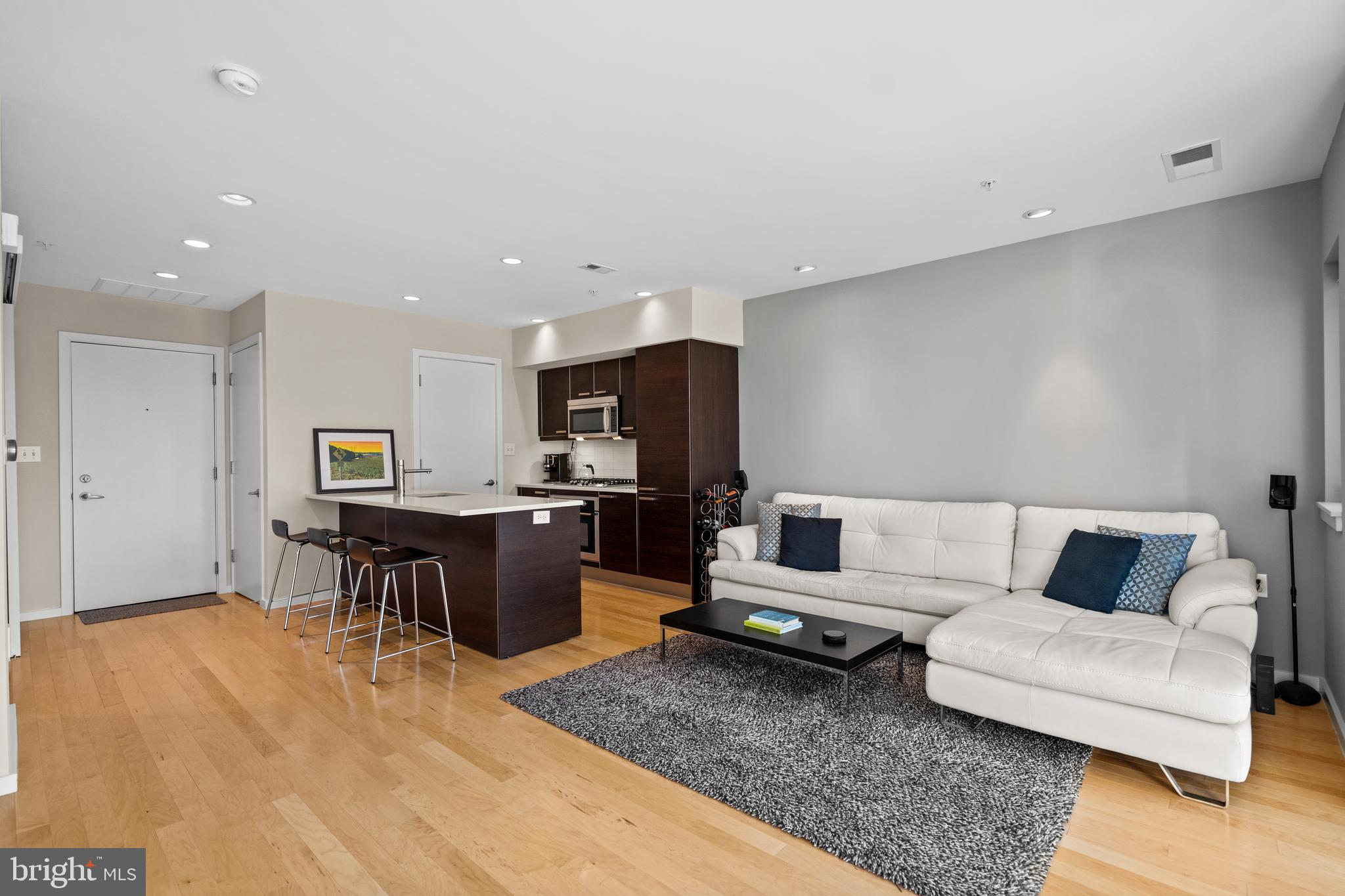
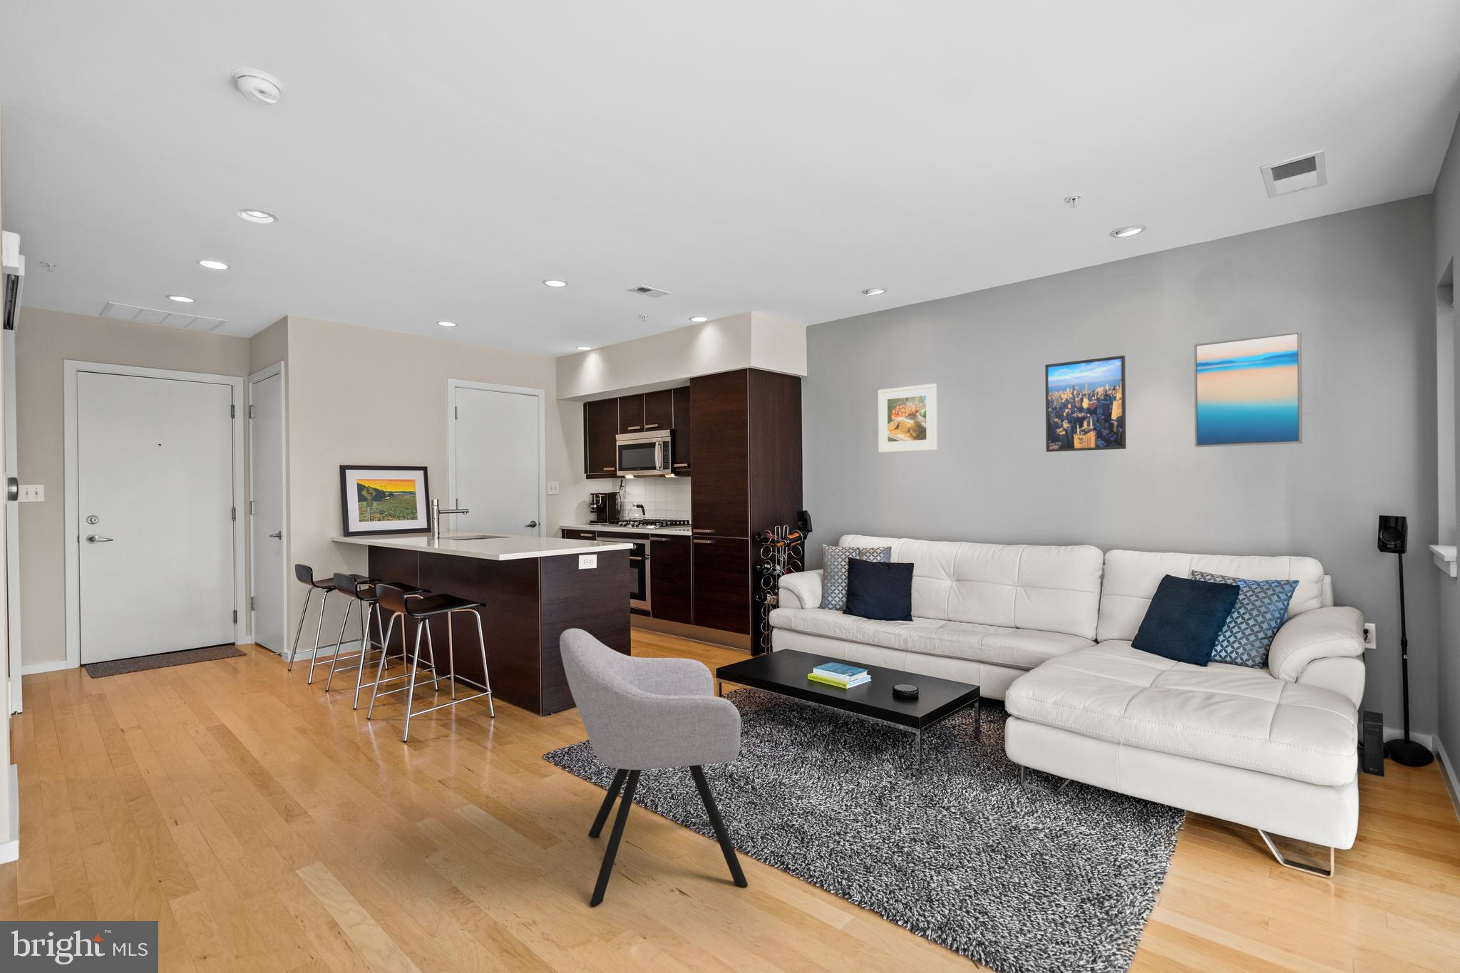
+ chair (648, 743)
+ wall art (1245, 391)
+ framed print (906, 418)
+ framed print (1083, 405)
